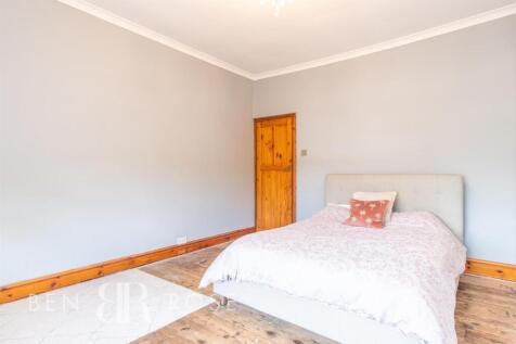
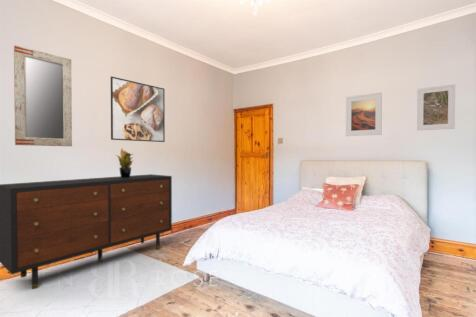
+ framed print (435, 108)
+ potted plant (126, 162)
+ home mirror (45, 99)
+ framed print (363, 115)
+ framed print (139, 112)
+ dresser (100, 220)
